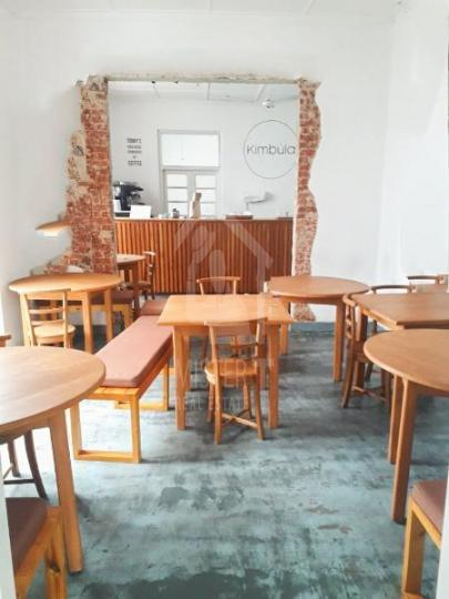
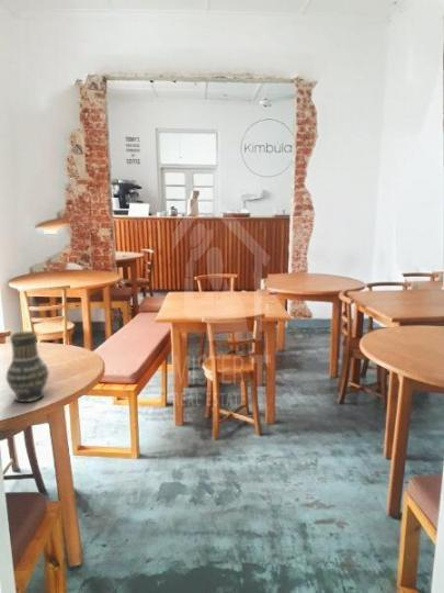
+ vase (26, 366)
